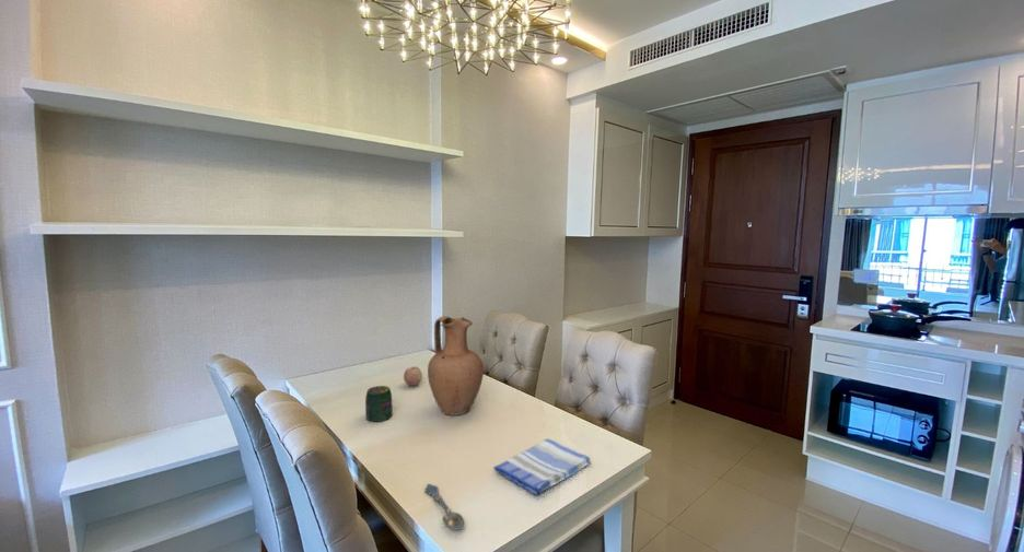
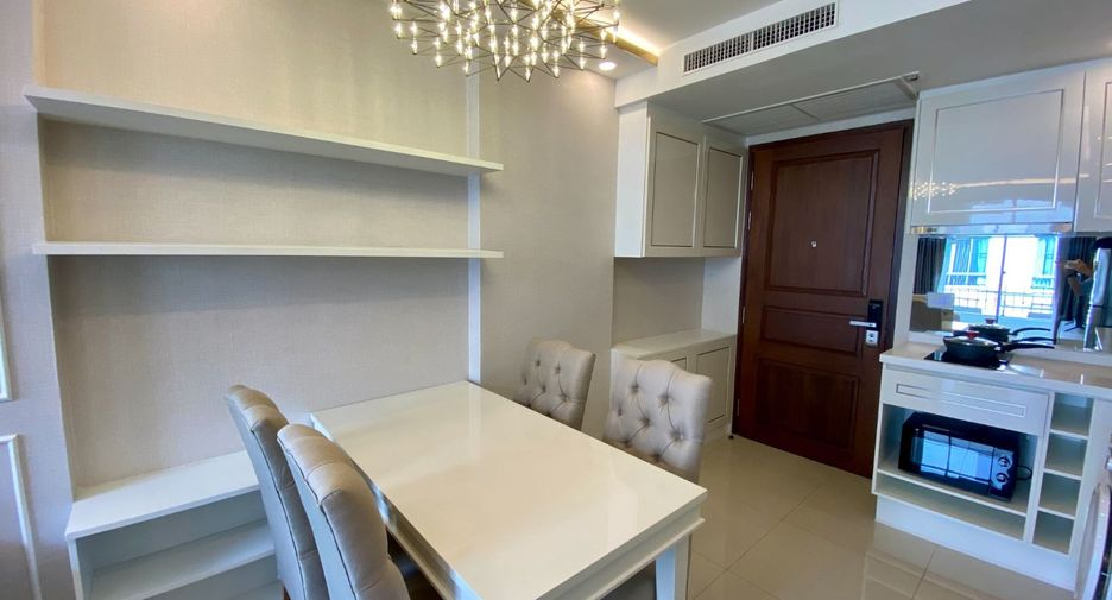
- jar (379, 402)
- spoon (442, 504)
- fruit (412, 376)
- vase (455, 364)
- dish towel (543, 462)
